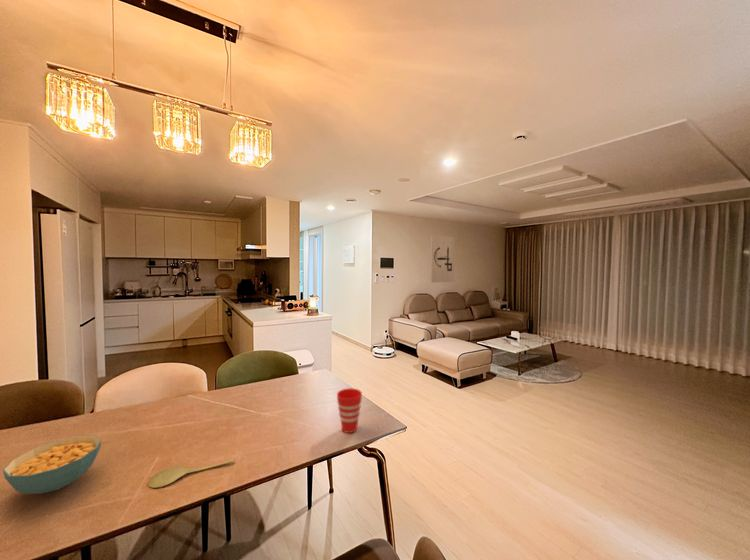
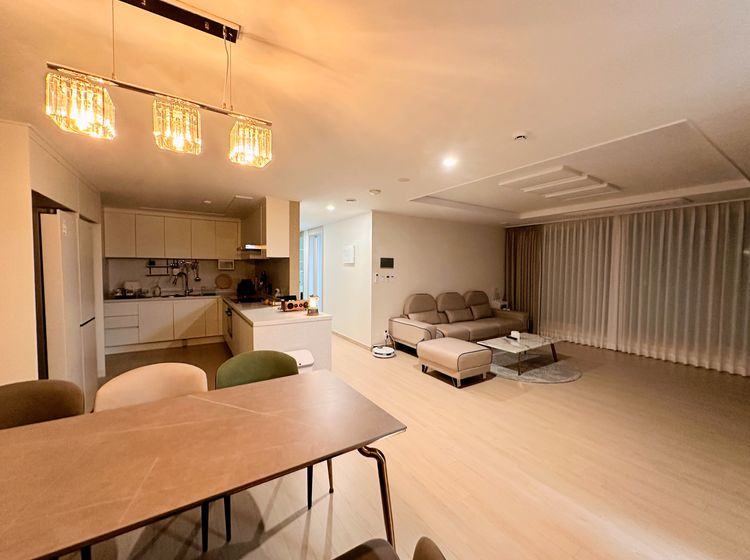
- cup (349, 411)
- wall art (442, 259)
- cereal bowl (56, 469)
- spoon (193, 469)
